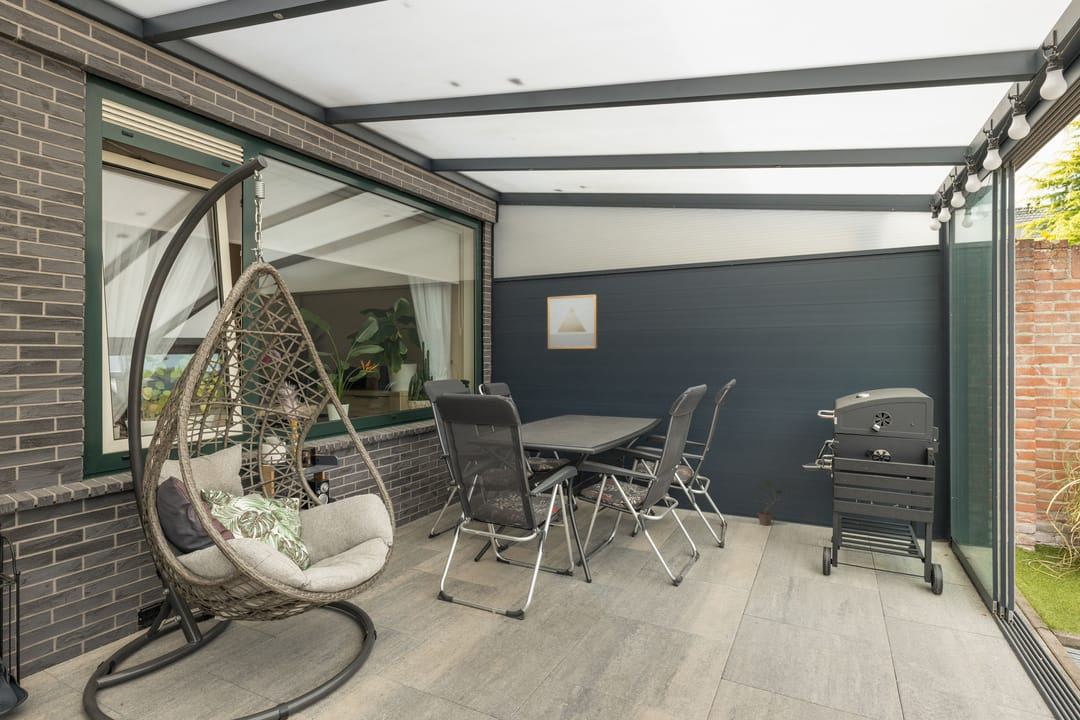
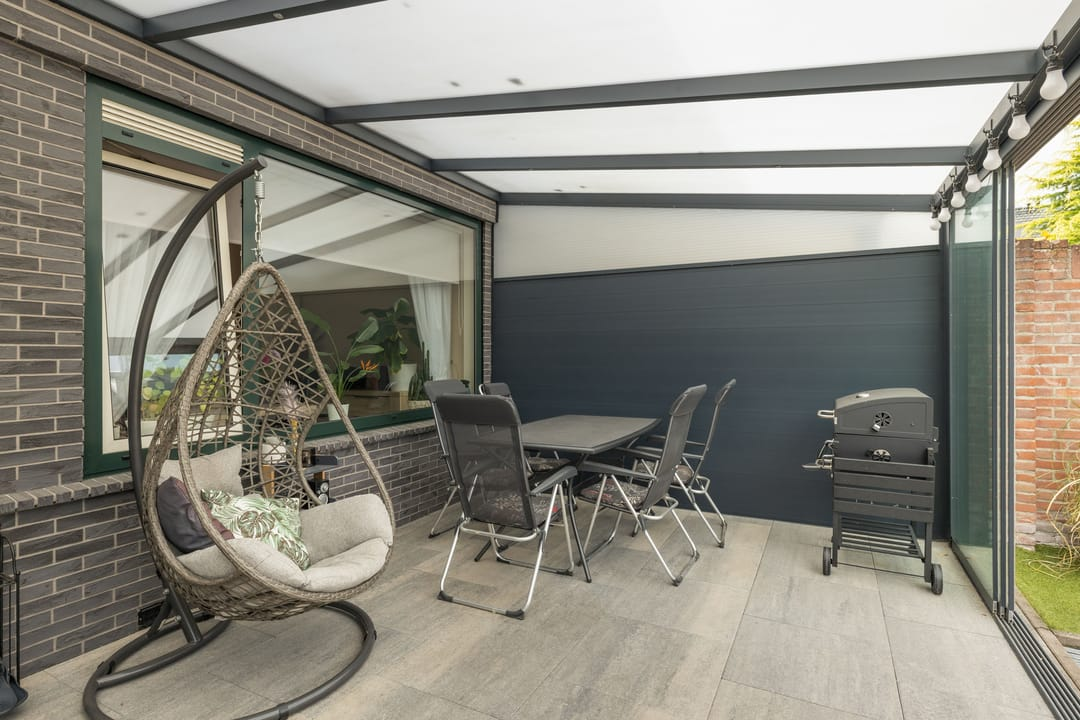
- wall art (572, 322)
- potted plant (767, 502)
